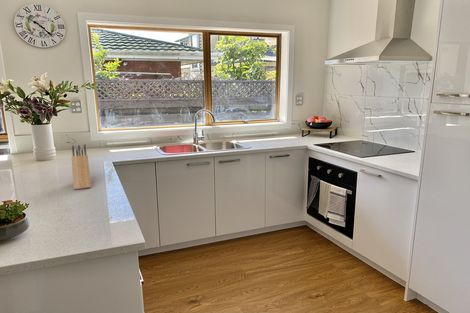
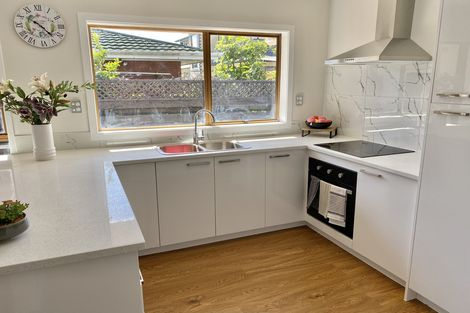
- knife block (80, 165)
